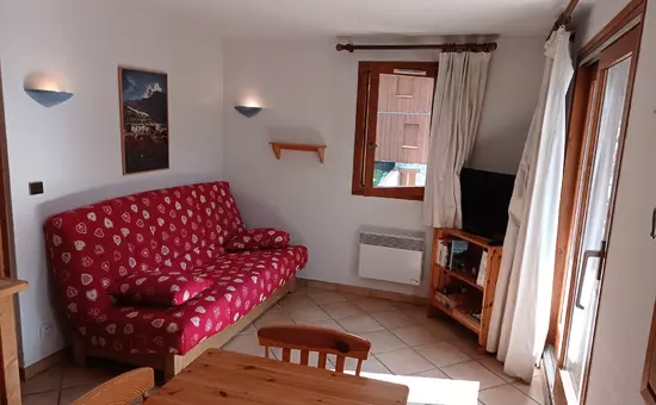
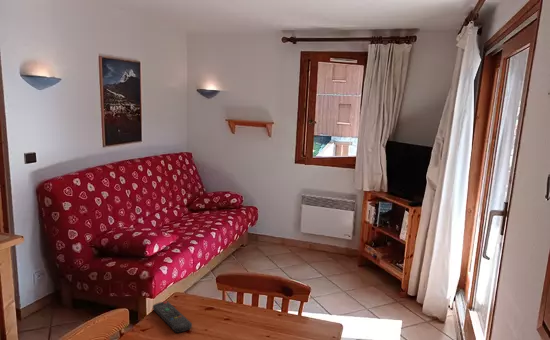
+ remote control (171, 315)
